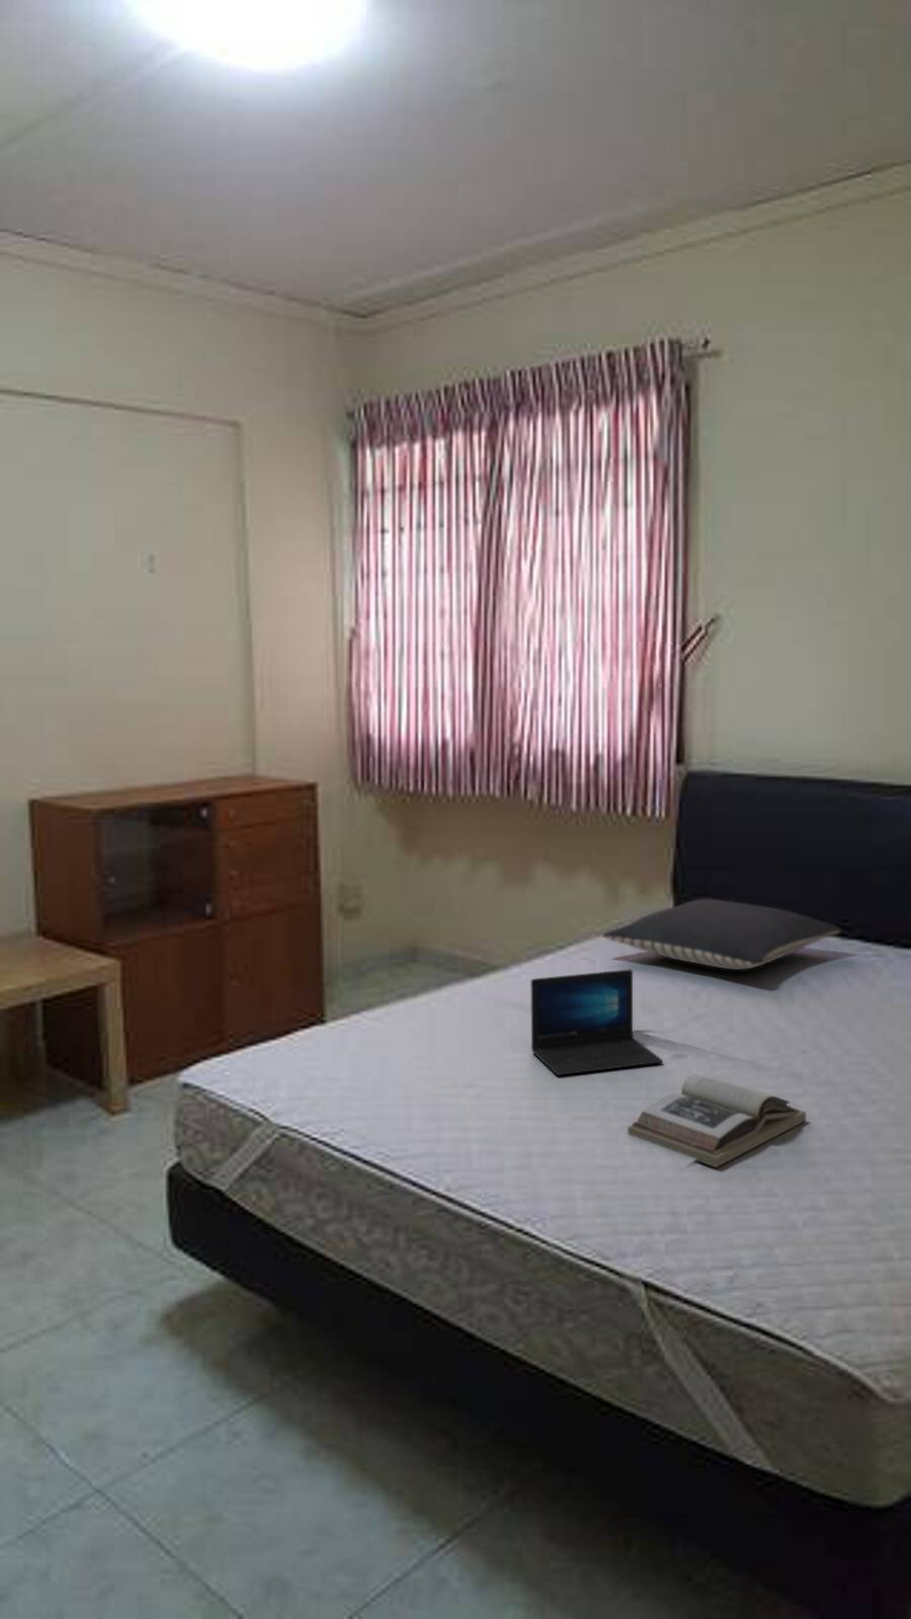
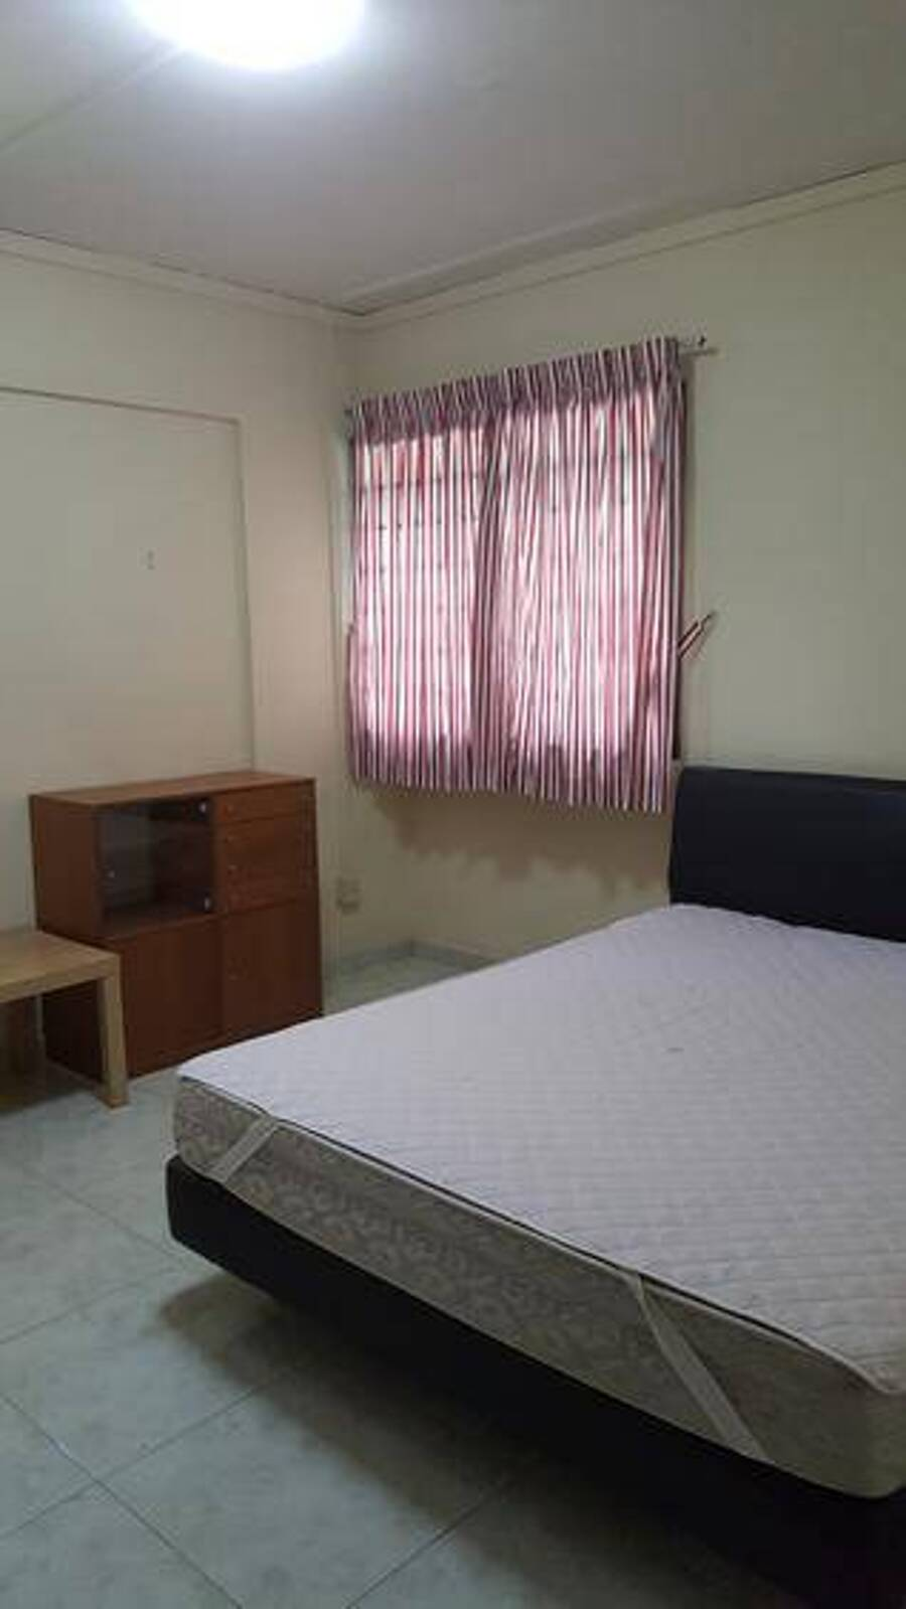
- book (718, 1109)
- pillow (722, 933)
- laptop (595, 1020)
